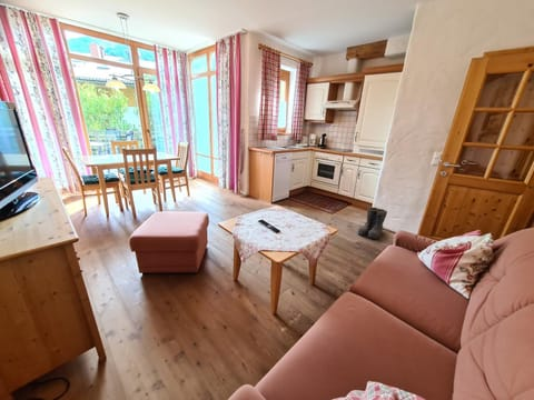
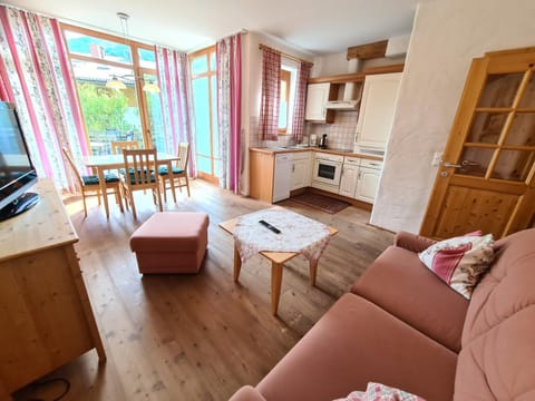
- boots (373, 221)
